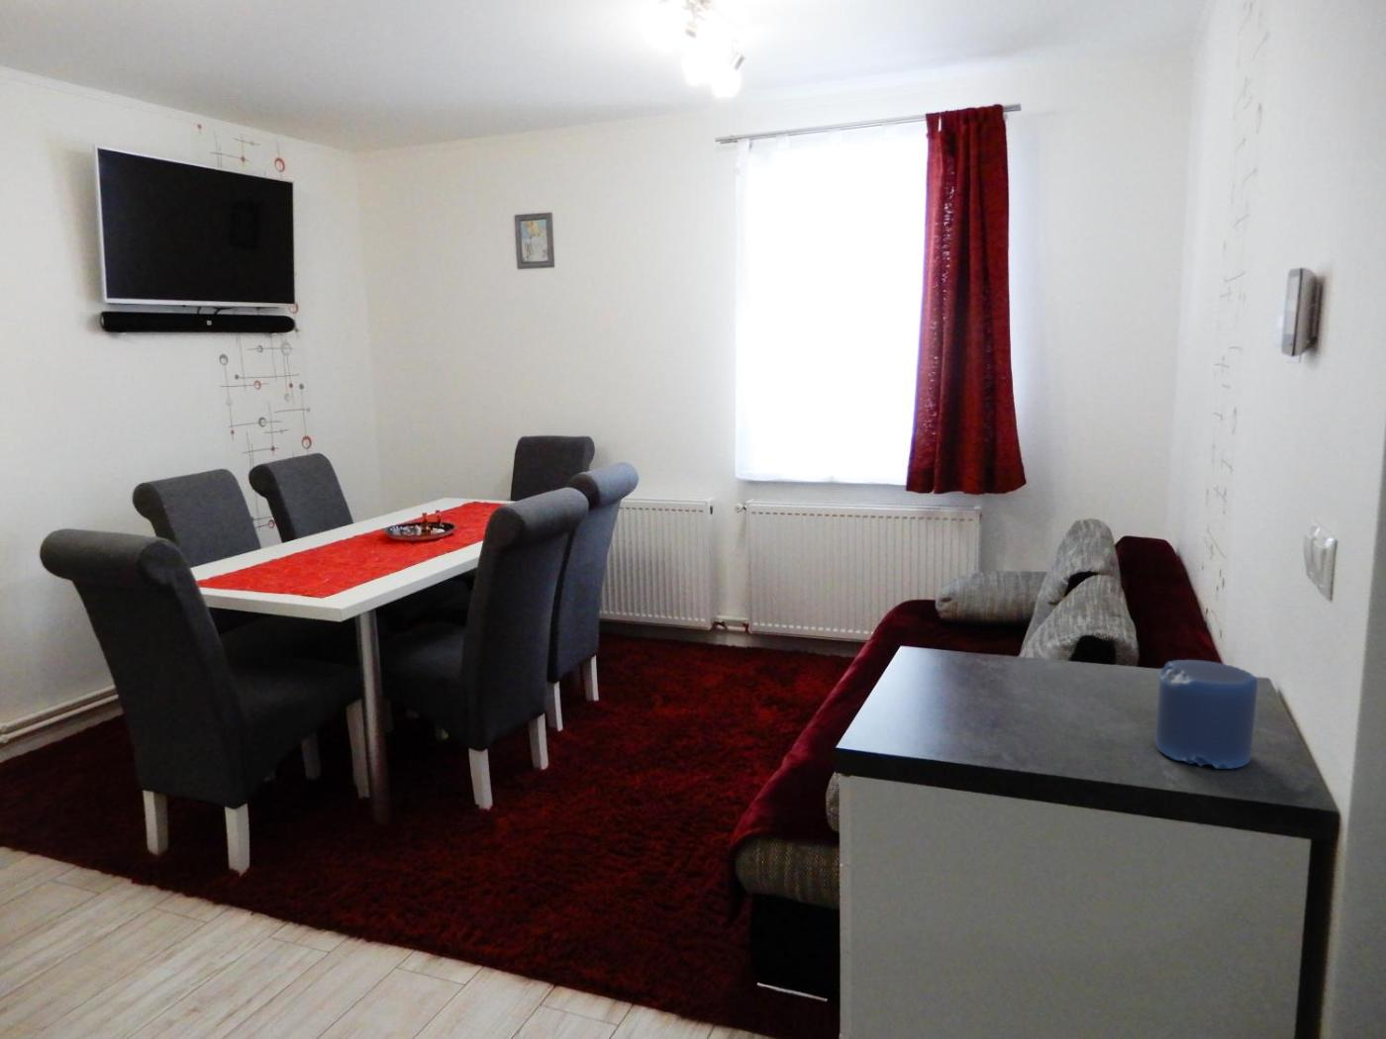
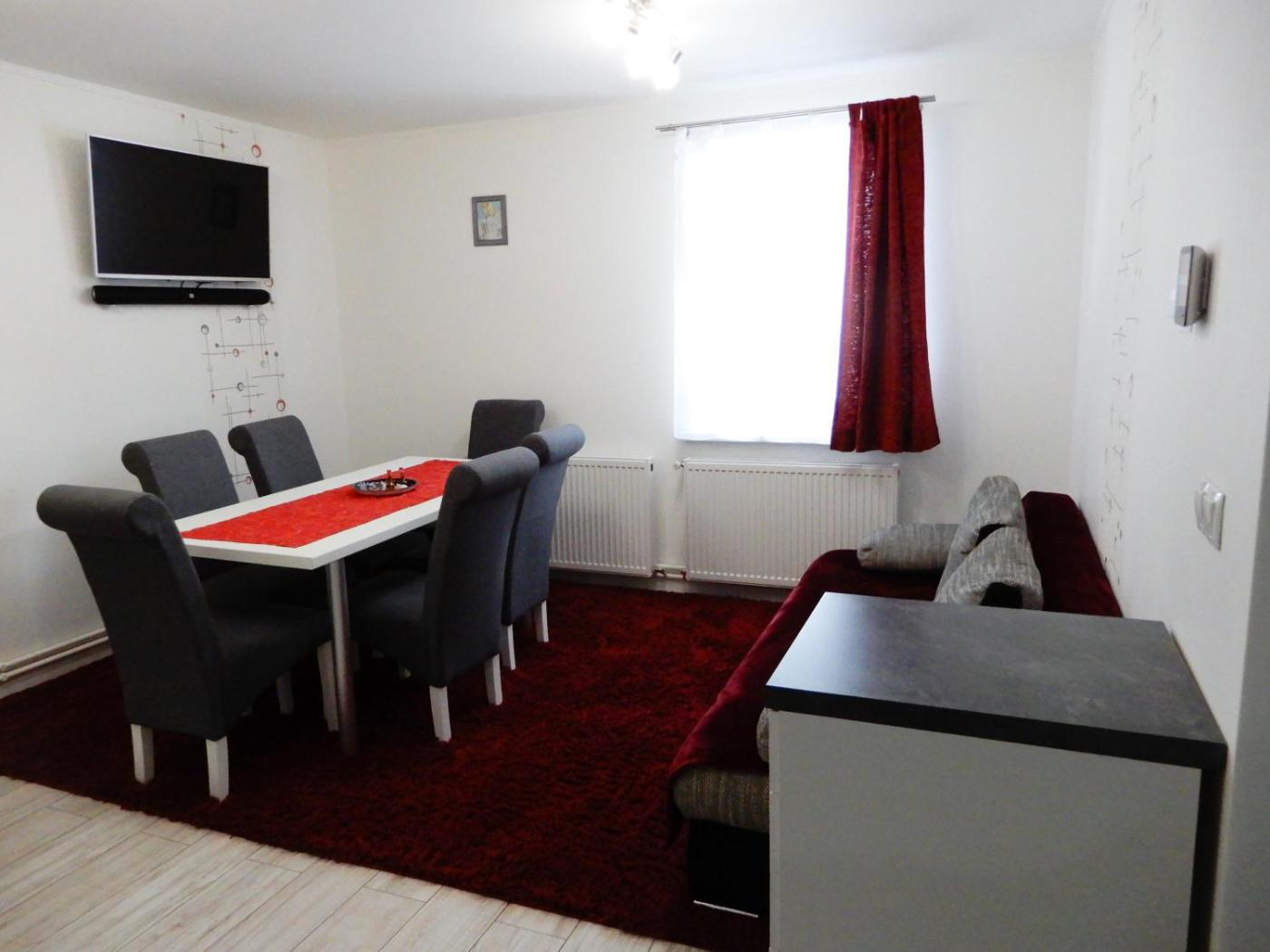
- candle (1205, 712)
